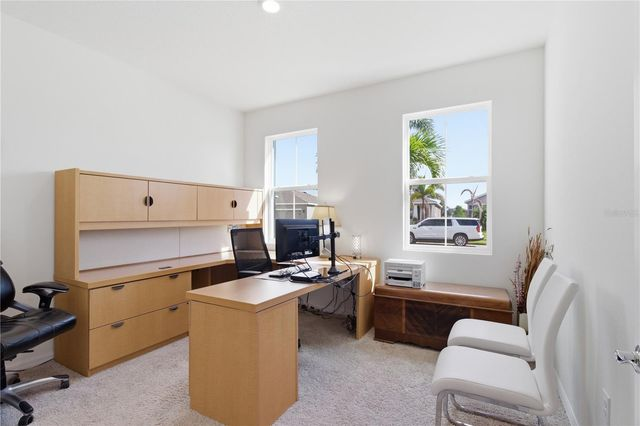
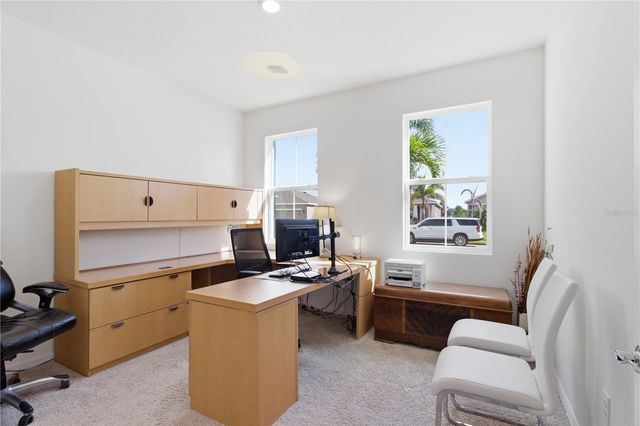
+ ceiling light (273, 64)
